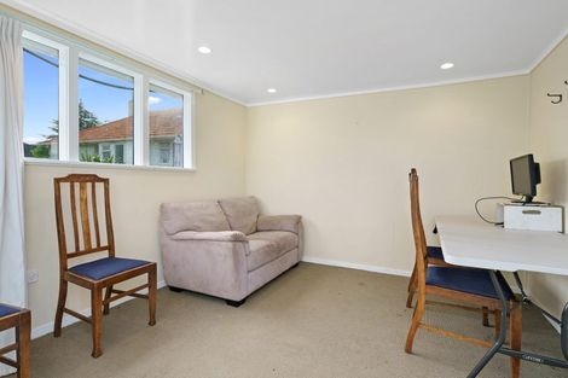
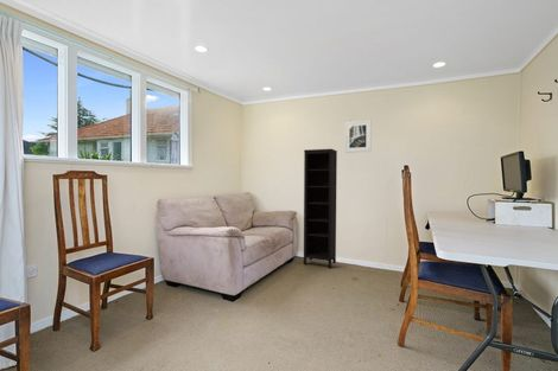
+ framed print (357, 136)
+ bookcase (319, 206)
